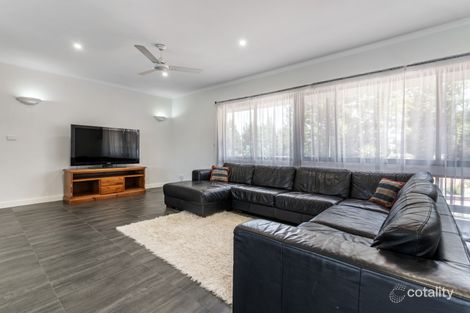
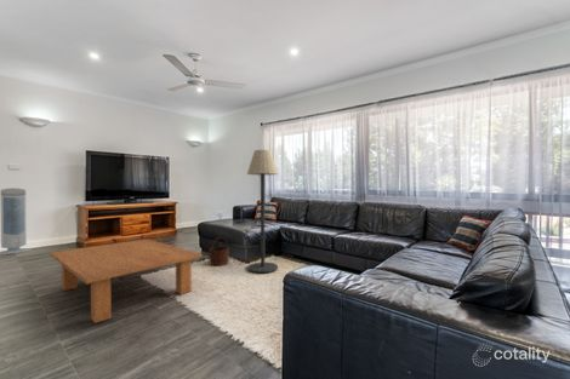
+ coffee table (125, 271)
+ air purifier (13, 219)
+ wooden bucket (218, 249)
+ floor lamp (262, 209)
